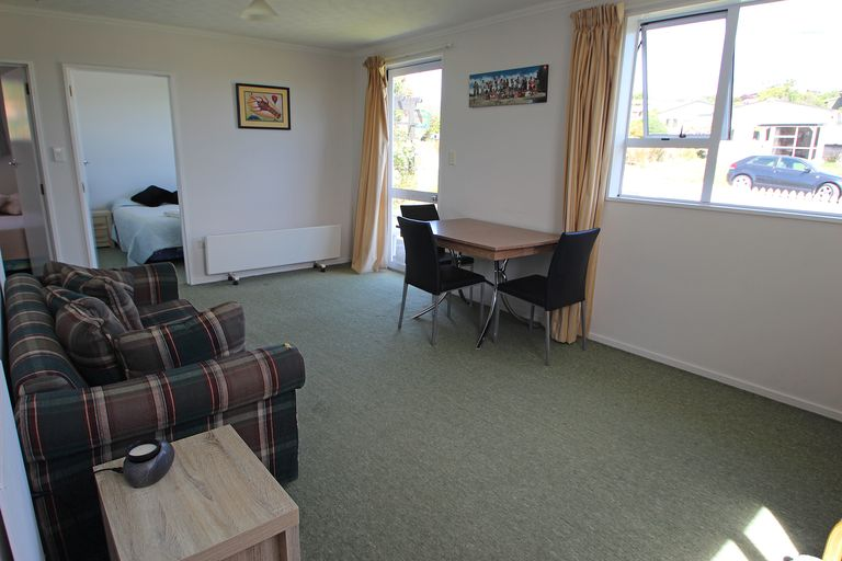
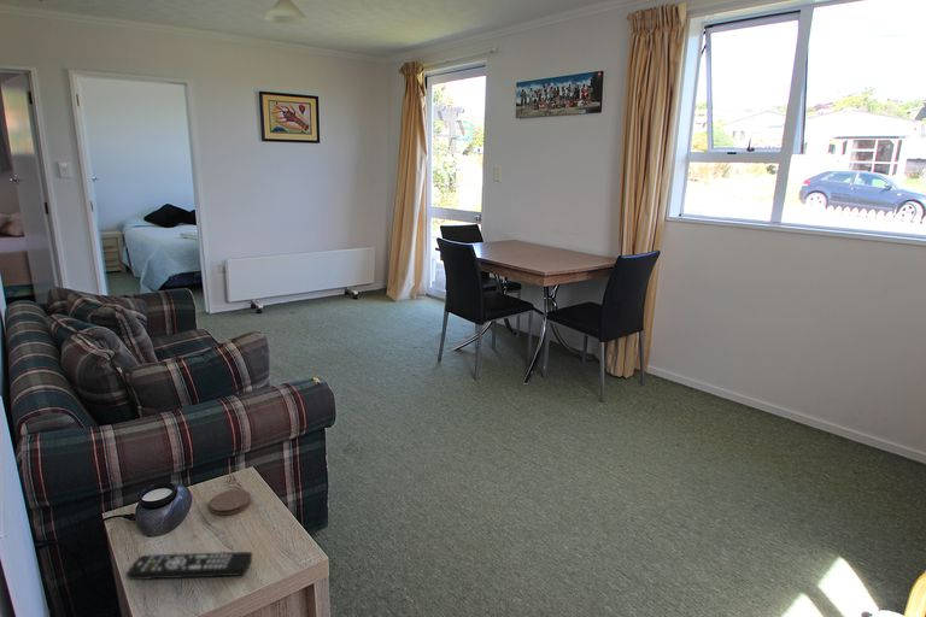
+ remote control (191, 565)
+ coaster (230, 501)
